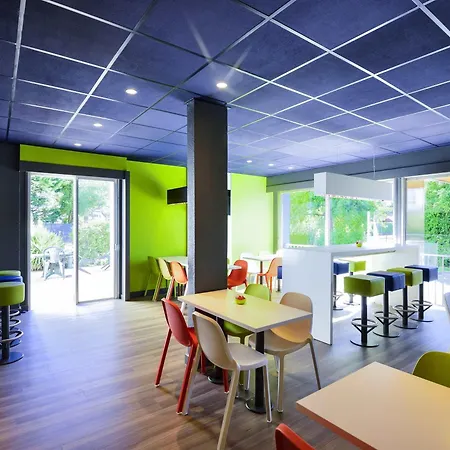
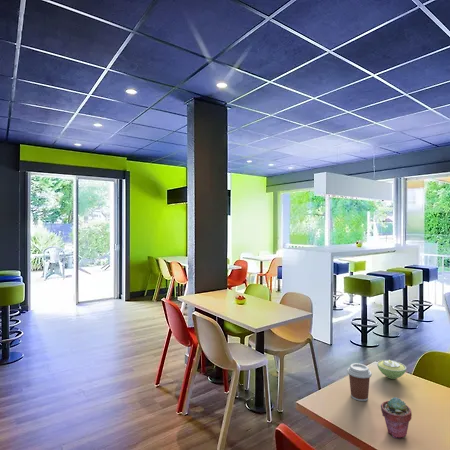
+ coffee cup (359, 381)
+ potted succulent (396, 415)
+ sugar bowl (391, 369)
